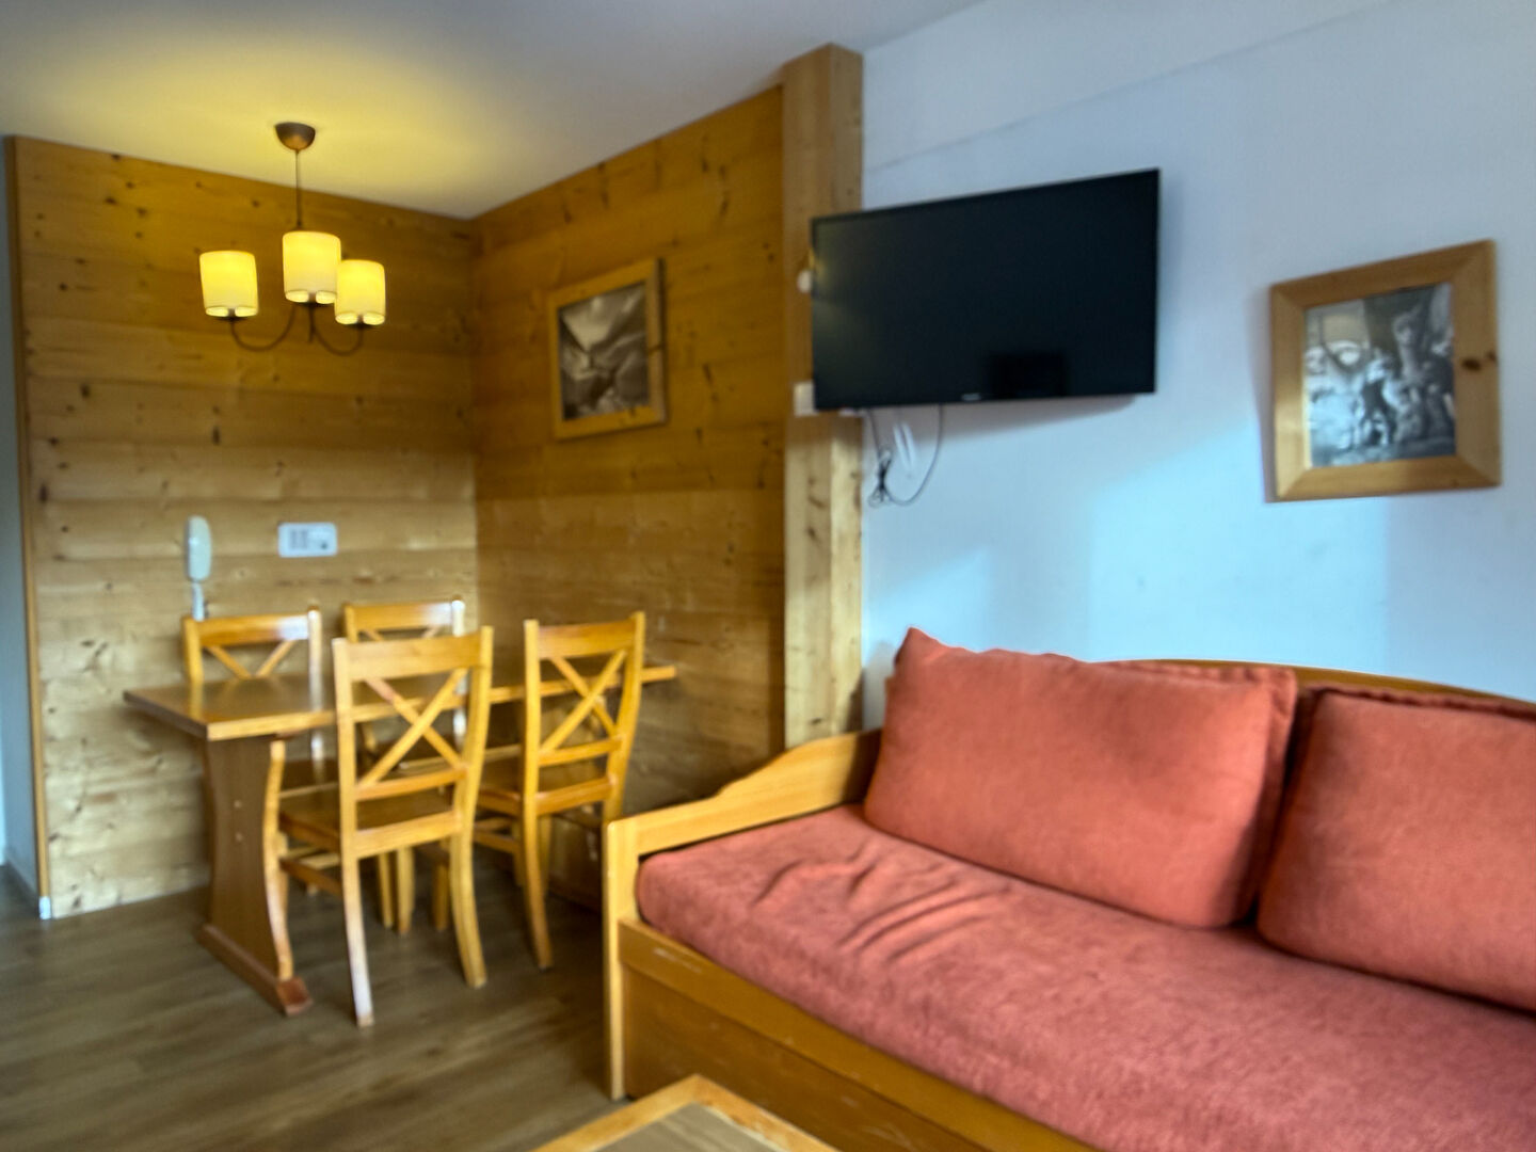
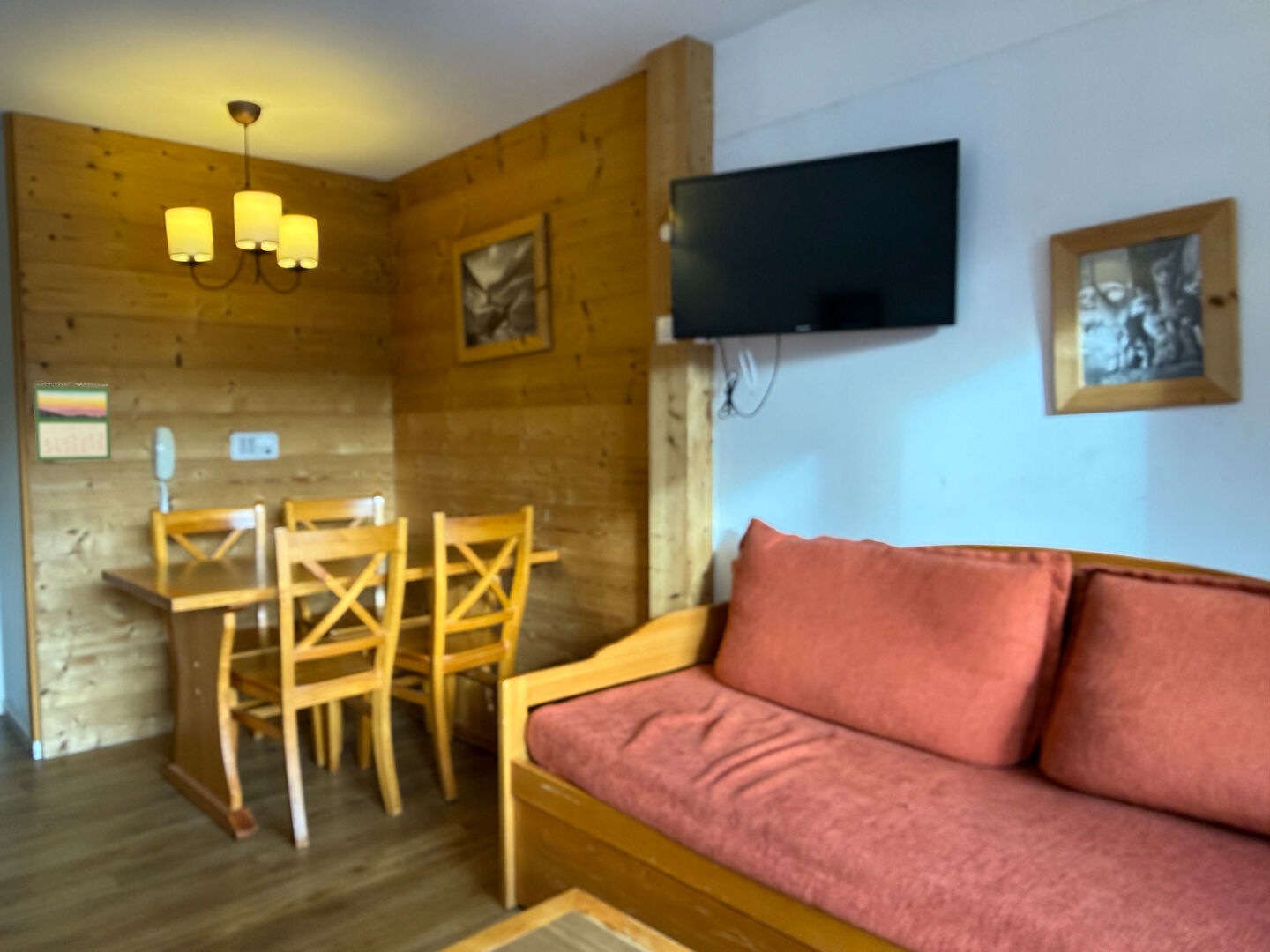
+ calendar (73, 420)
